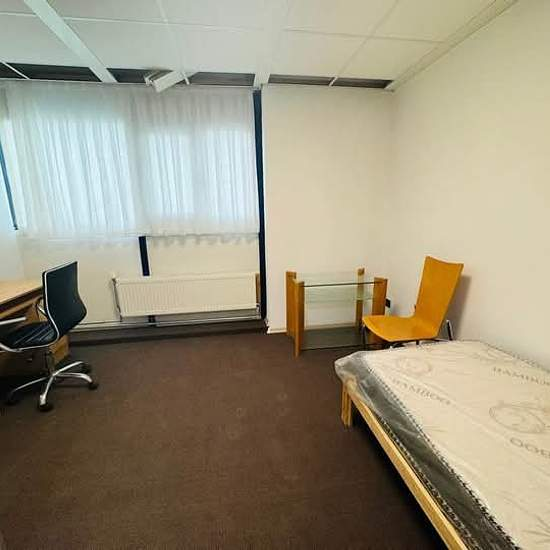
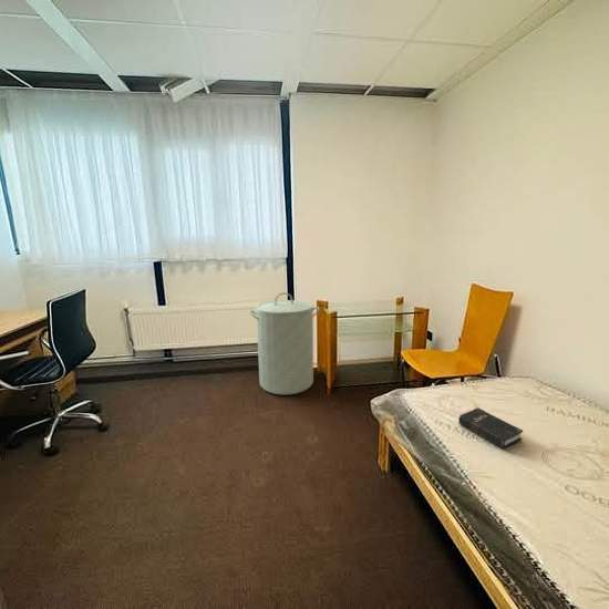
+ hardback book (488, 426)
+ laundry hamper (286, 338)
